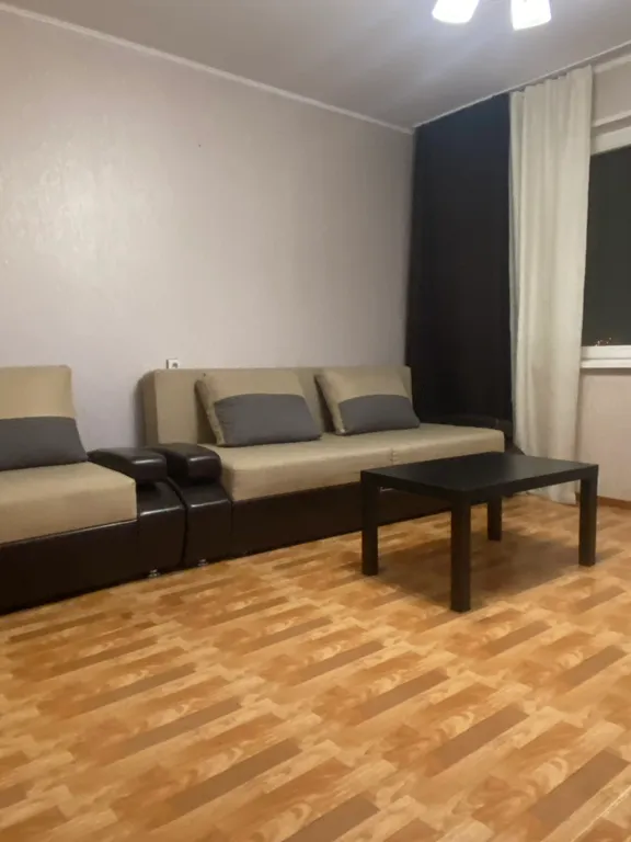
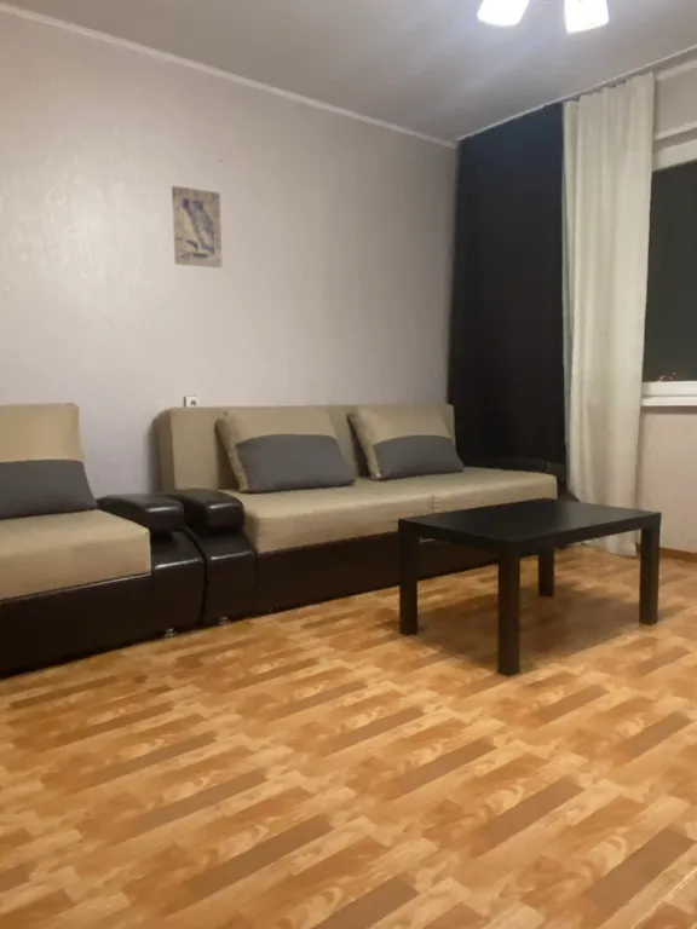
+ wall art (197, 227)
